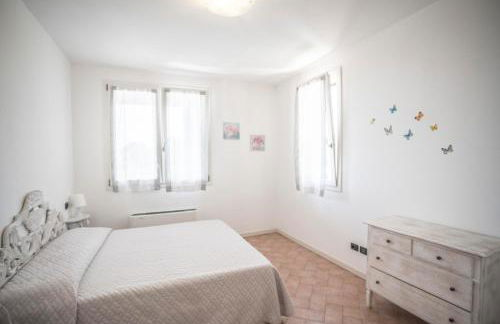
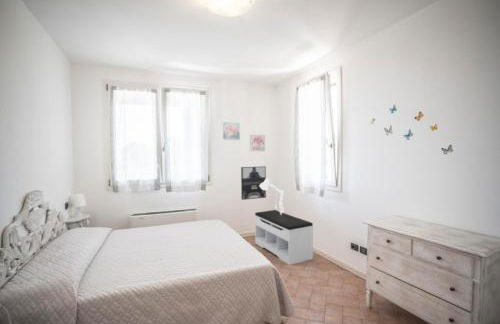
+ lamp (276, 196)
+ wall art (253, 182)
+ bench (281, 233)
